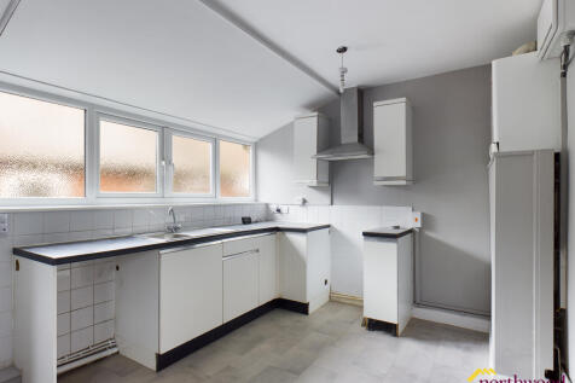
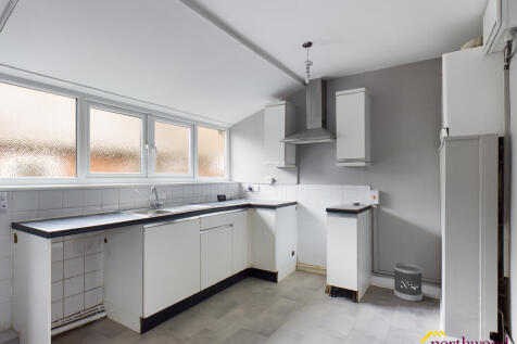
+ wastebasket (407, 280)
